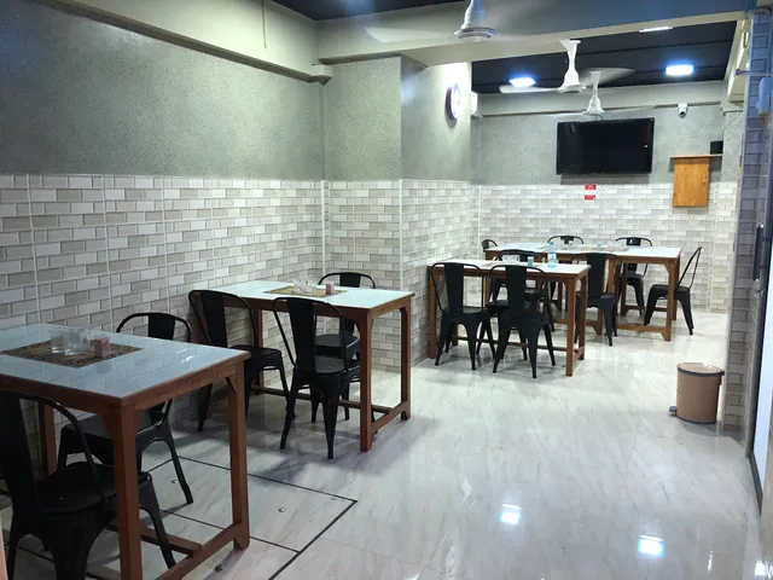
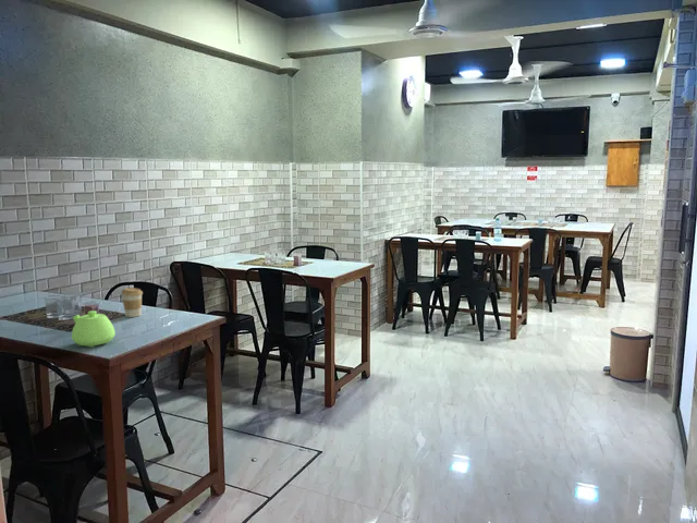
+ teapot (89, 326)
+ coffee cup (132, 302)
